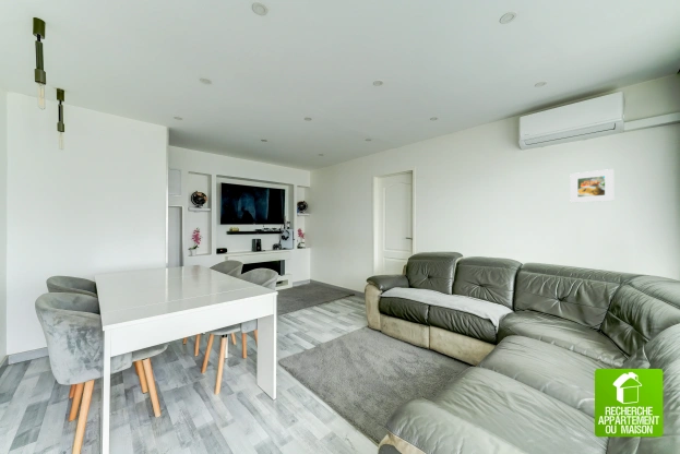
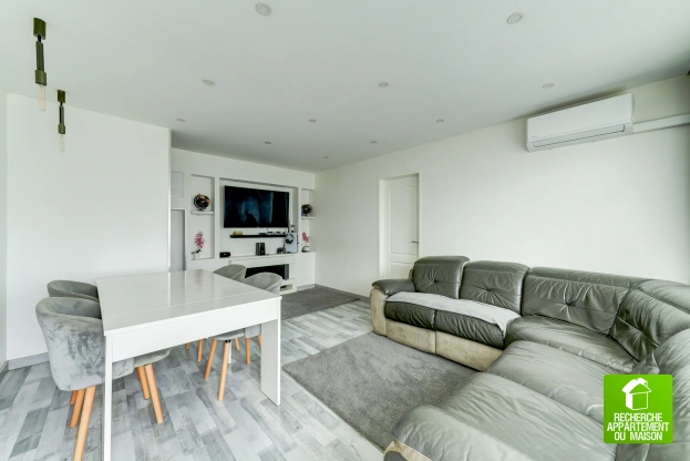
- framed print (590, 187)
